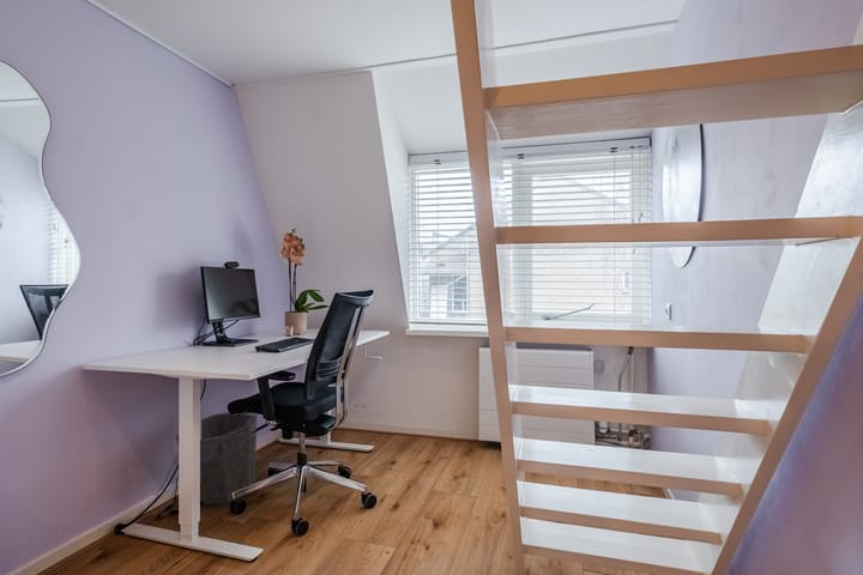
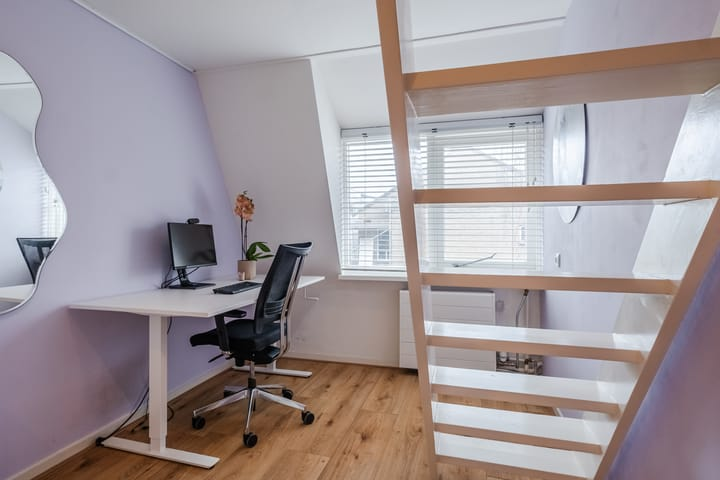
- waste bin (222, 458)
